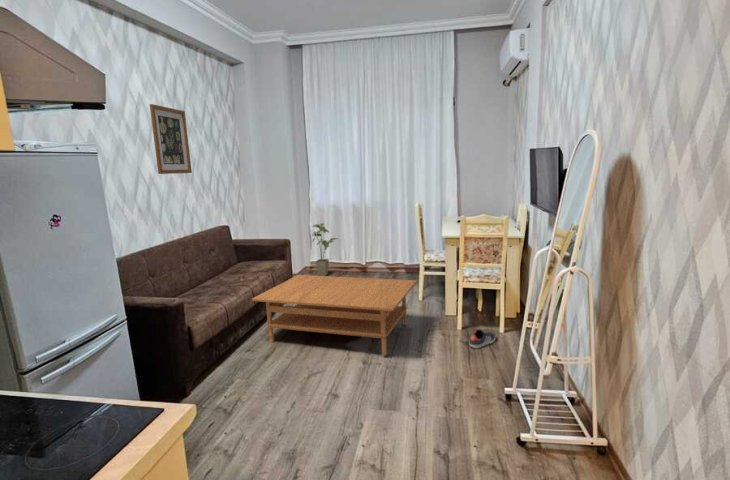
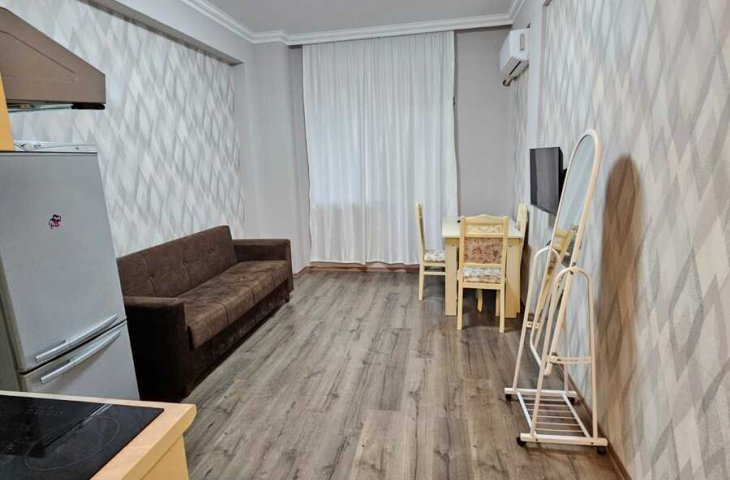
- sneaker (483, 335)
- coffee table (339, 311)
- house plant (324, 250)
- wall art (172, 141)
